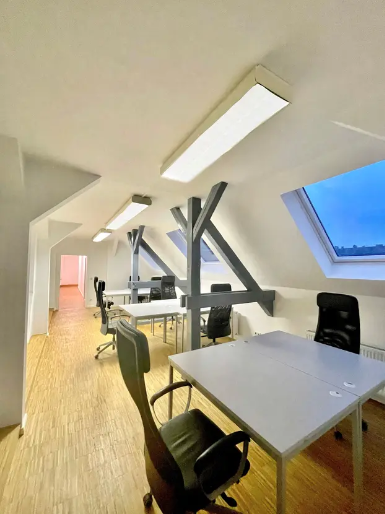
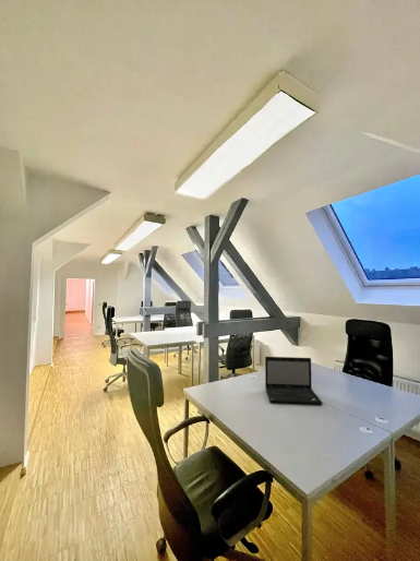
+ laptop (291, 379)
